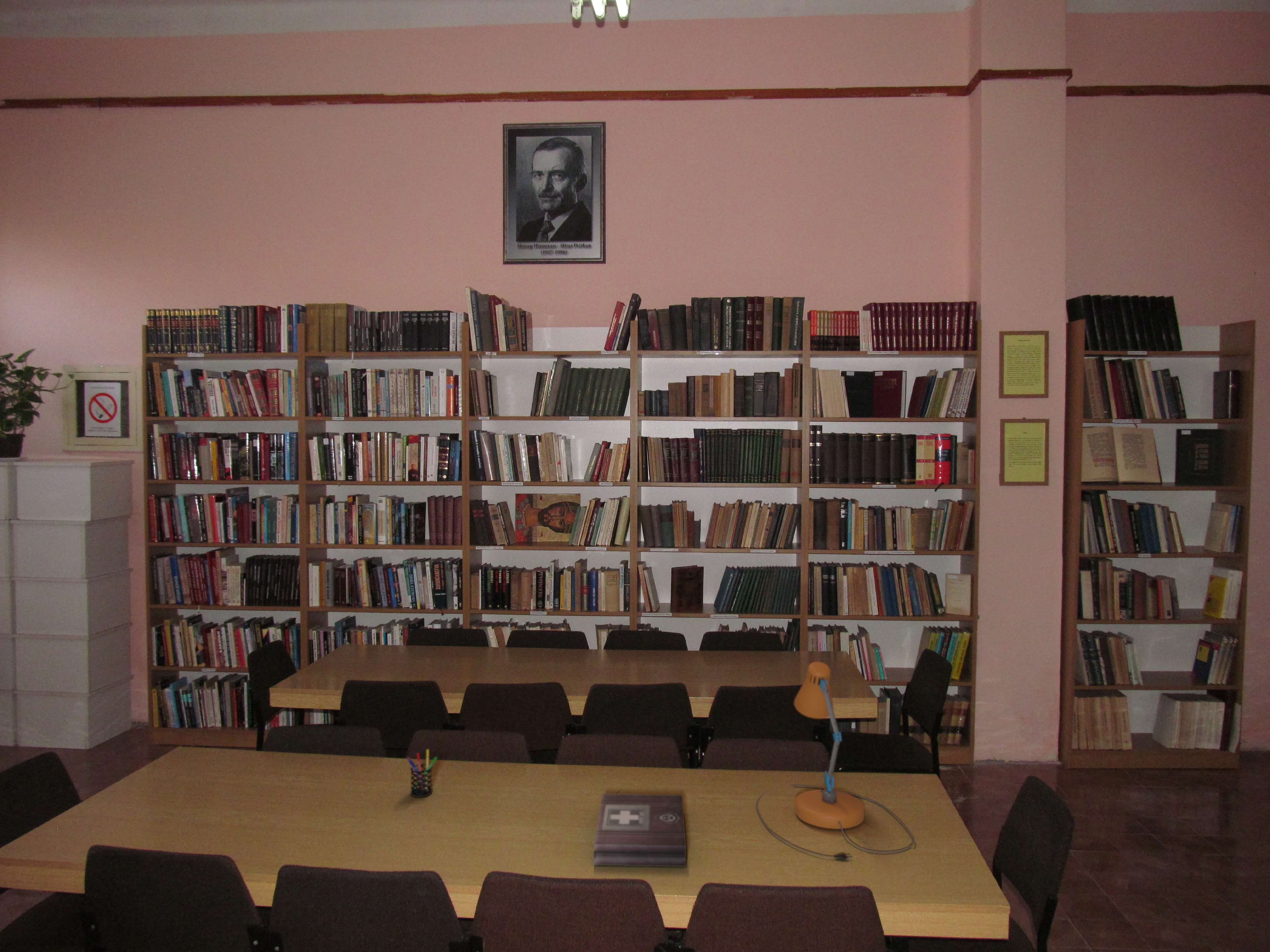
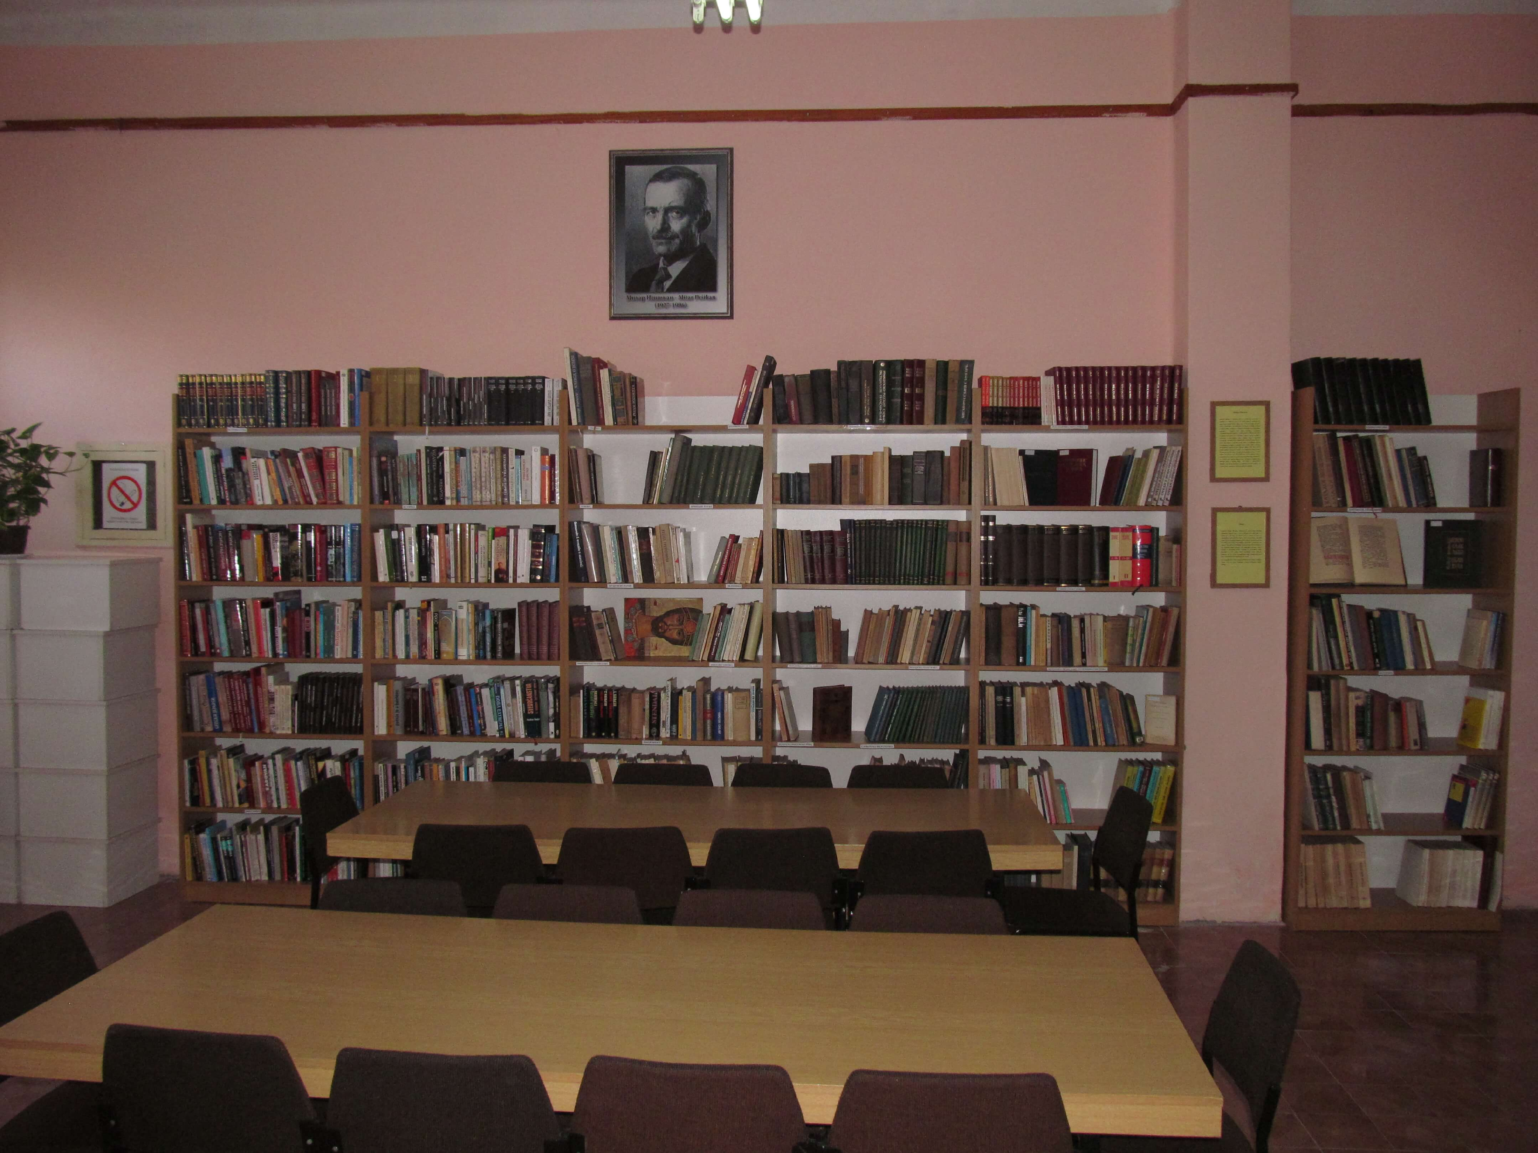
- pen holder (423, 772)
- desk lamp (833, 747)
- first aid kit (641, 827)
